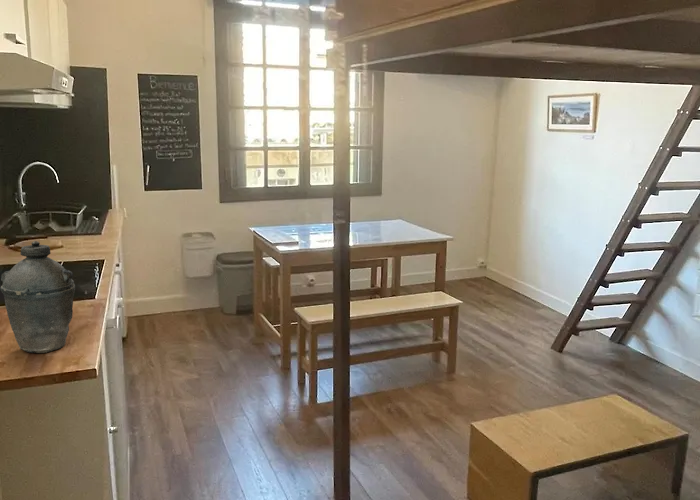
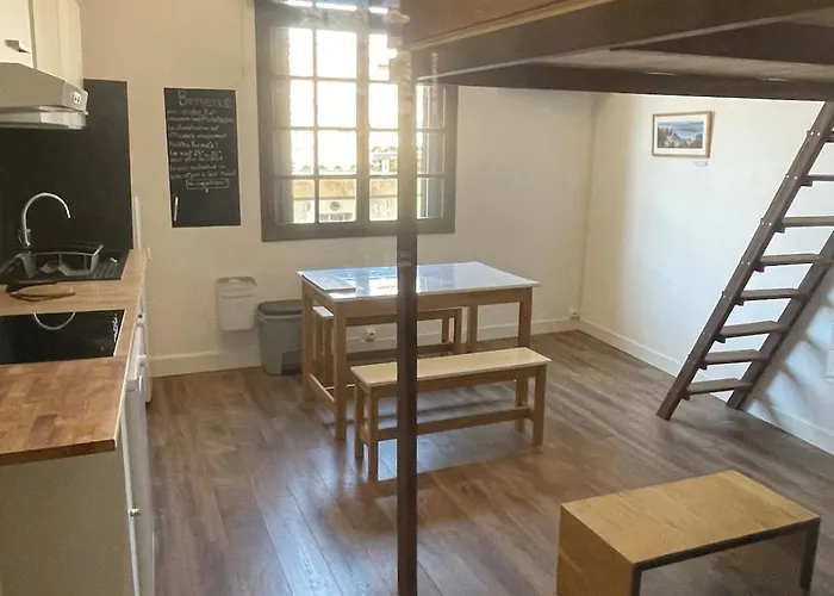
- kettle (39, 294)
